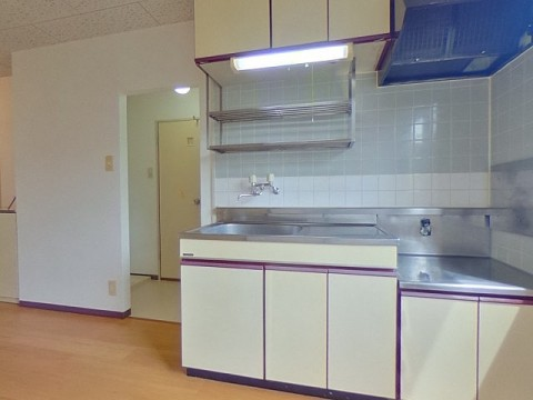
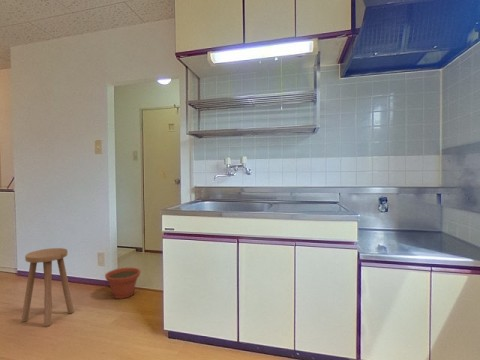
+ plant pot (123, 284)
+ stool (47, 284)
